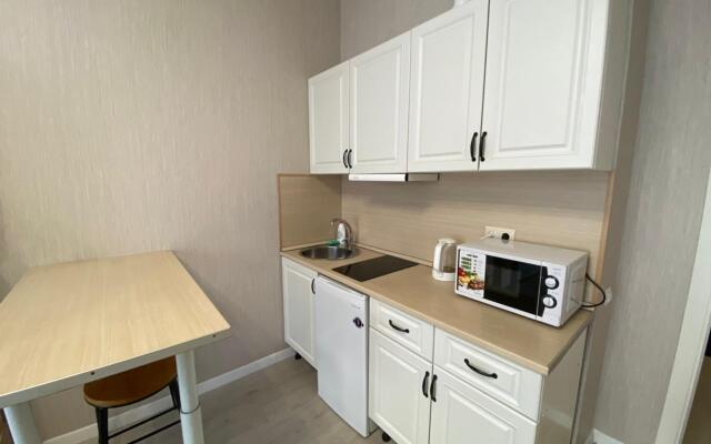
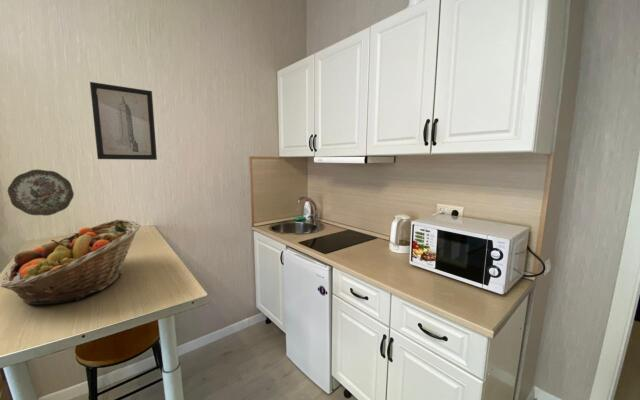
+ decorative plate (42, 192)
+ fruit basket (79, 256)
+ wall art (125, 123)
